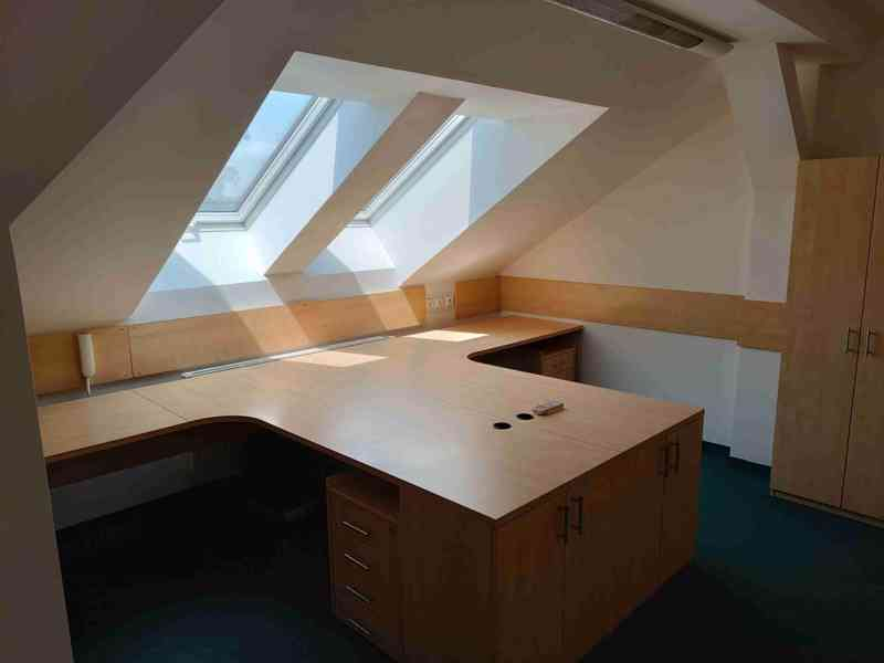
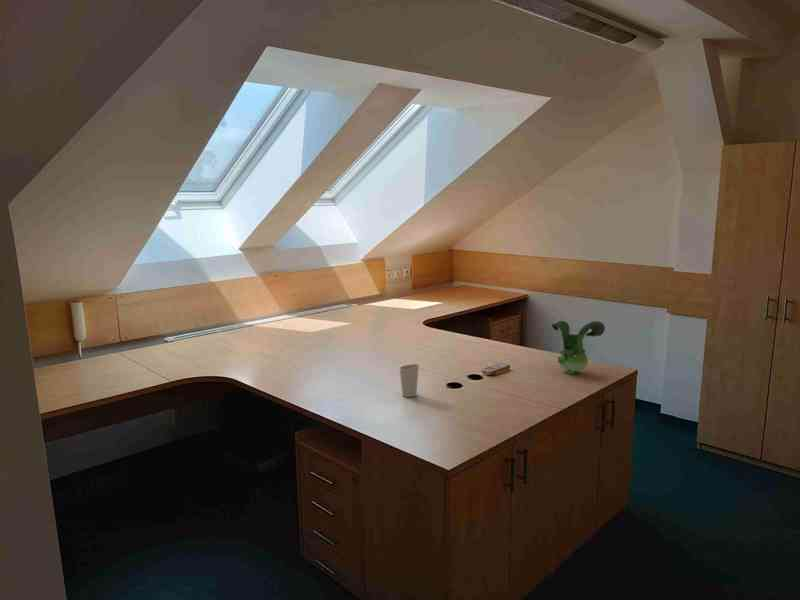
+ toy figurine (577, 346)
+ cup (409, 379)
